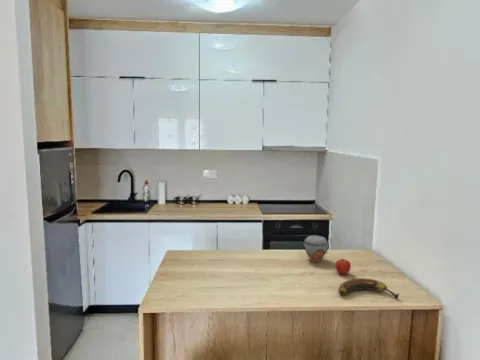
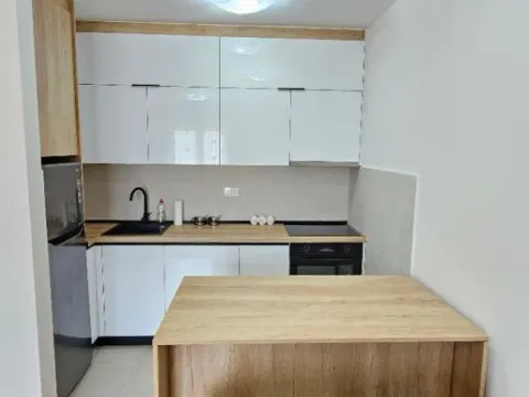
- jar (316, 249)
- banana (364, 288)
- fruit (342, 266)
